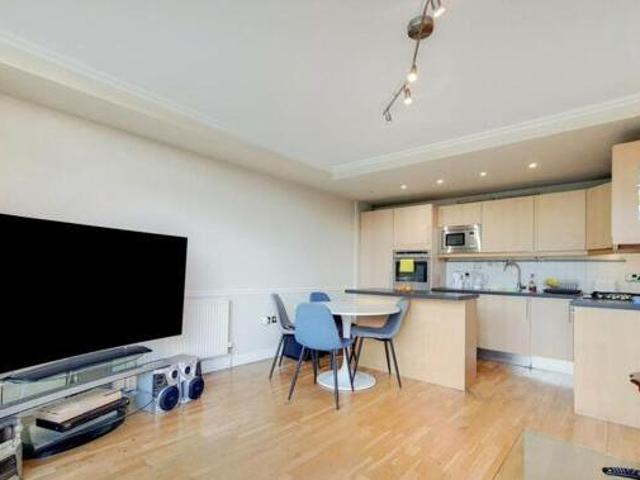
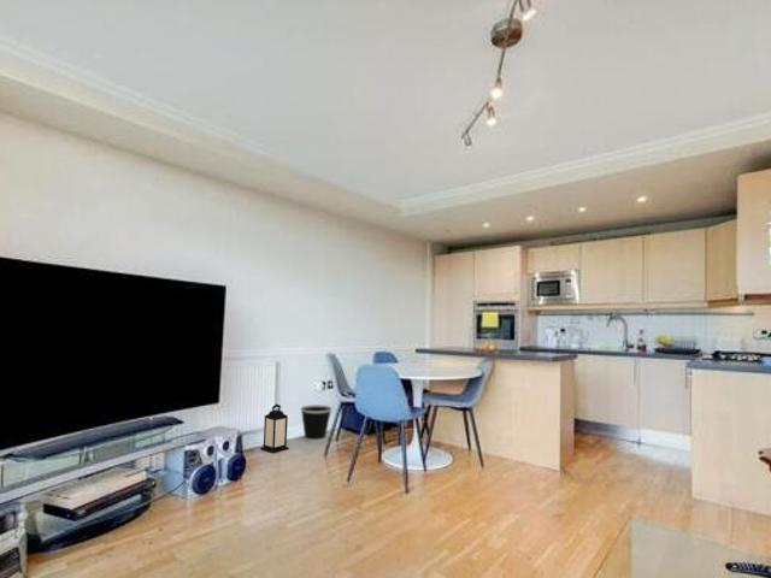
+ wastebasket (316, 423)
+ lantern (275, 426)
